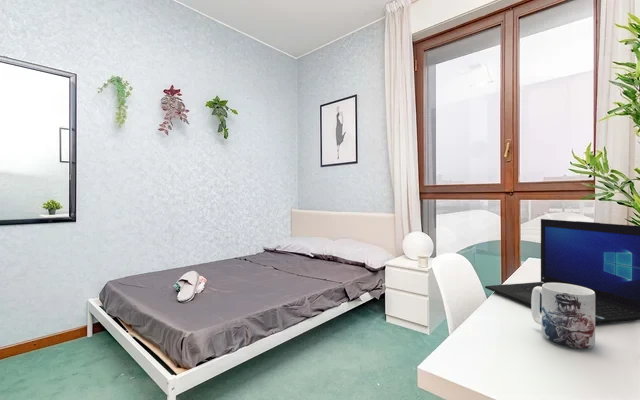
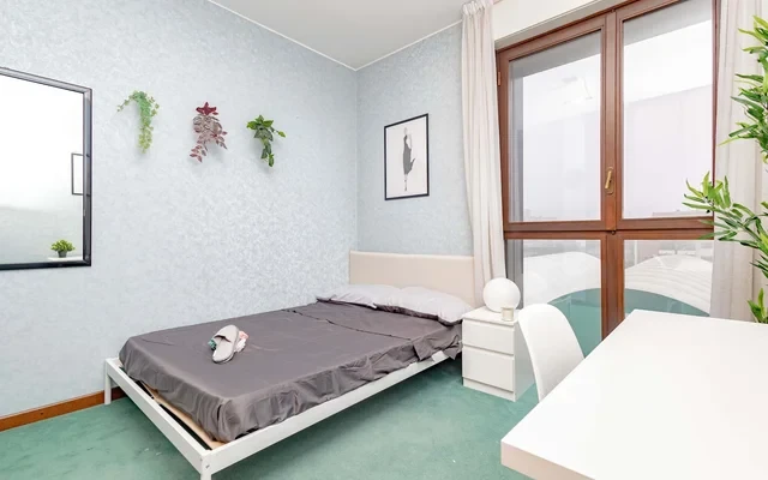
- mug (560, 313)
- laptop (557, 262)
